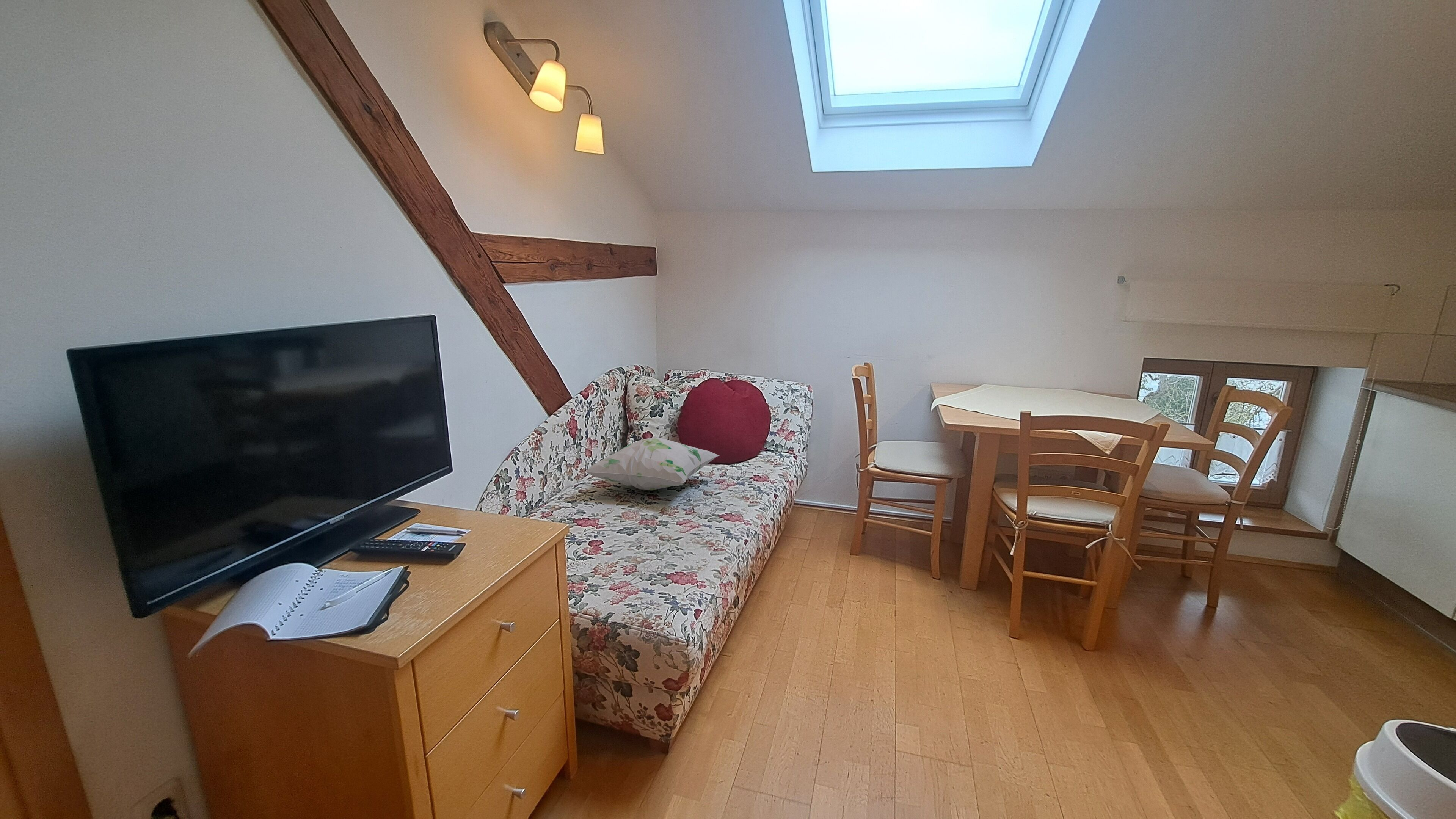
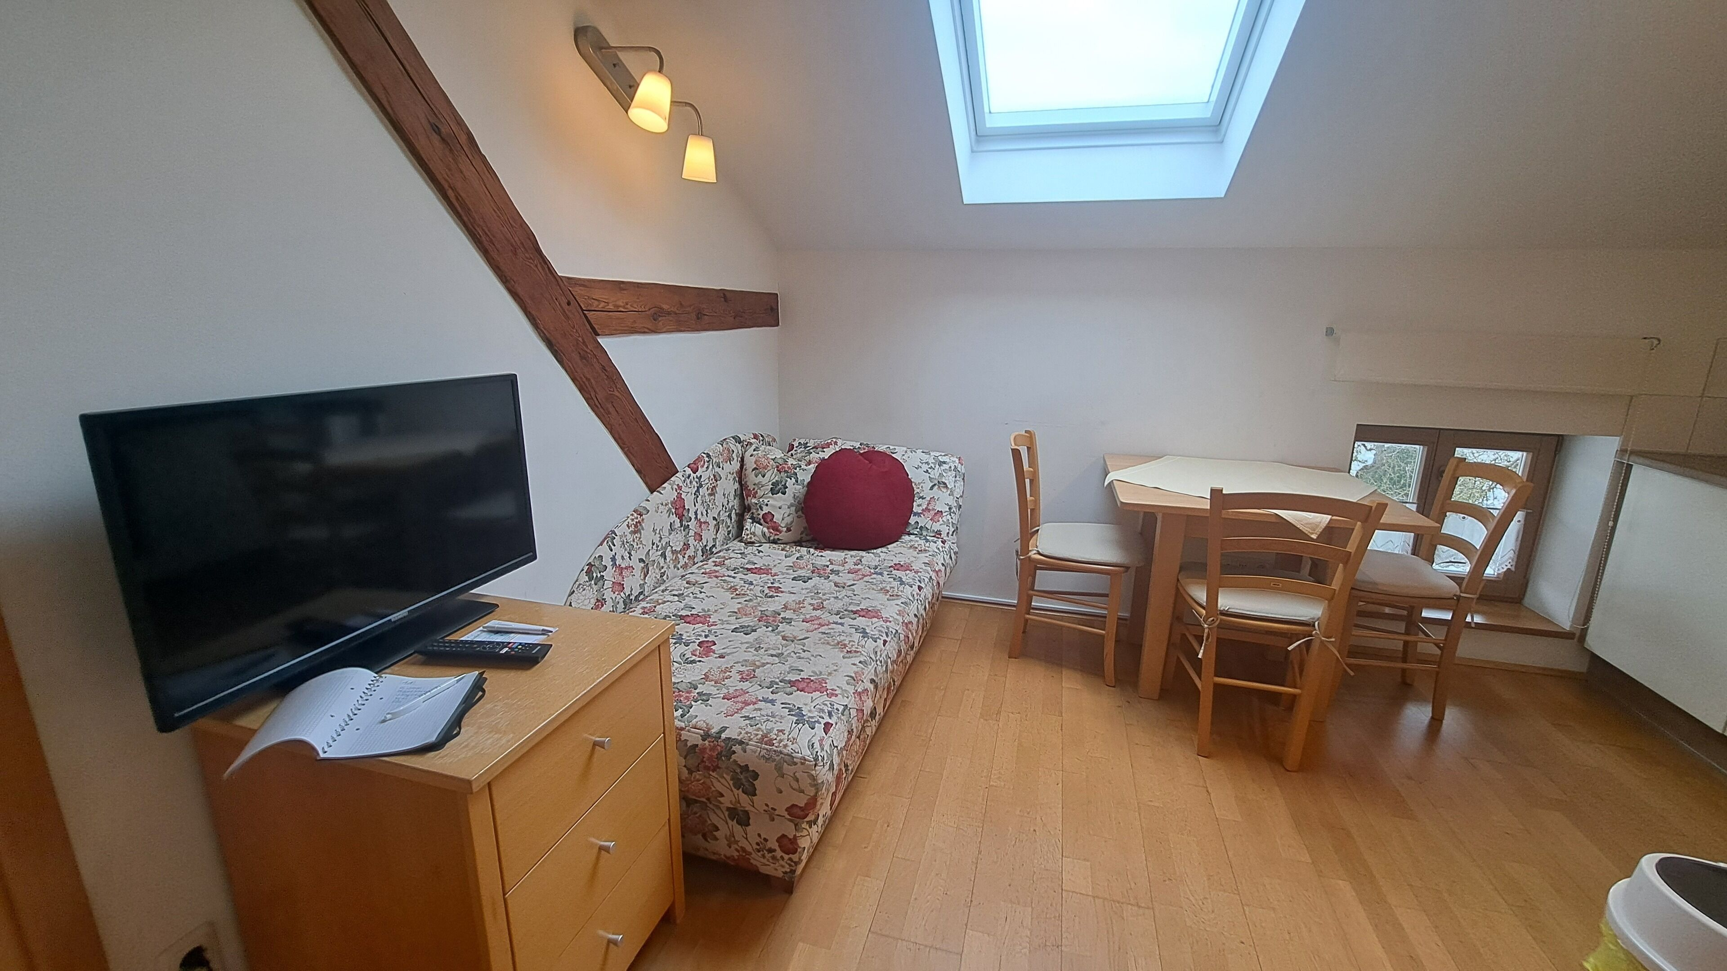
- decorative pillow (653, 463)
